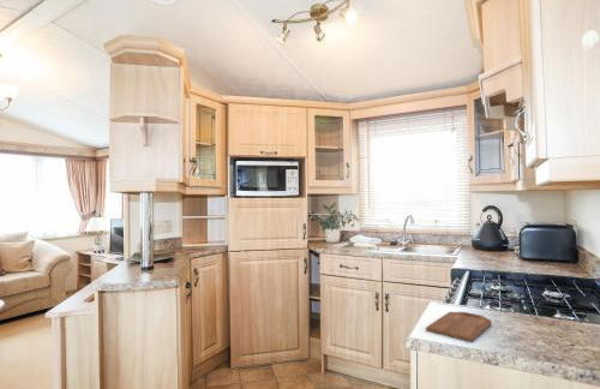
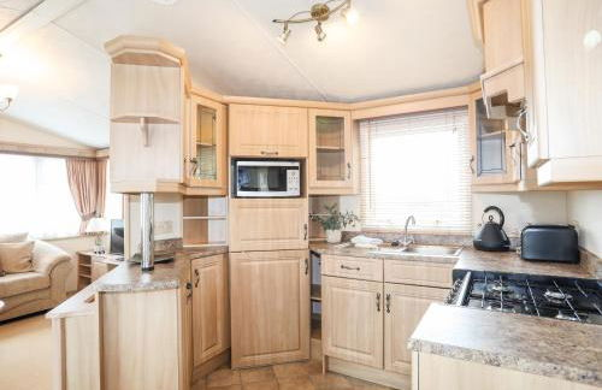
- cutting board (461, 323)
